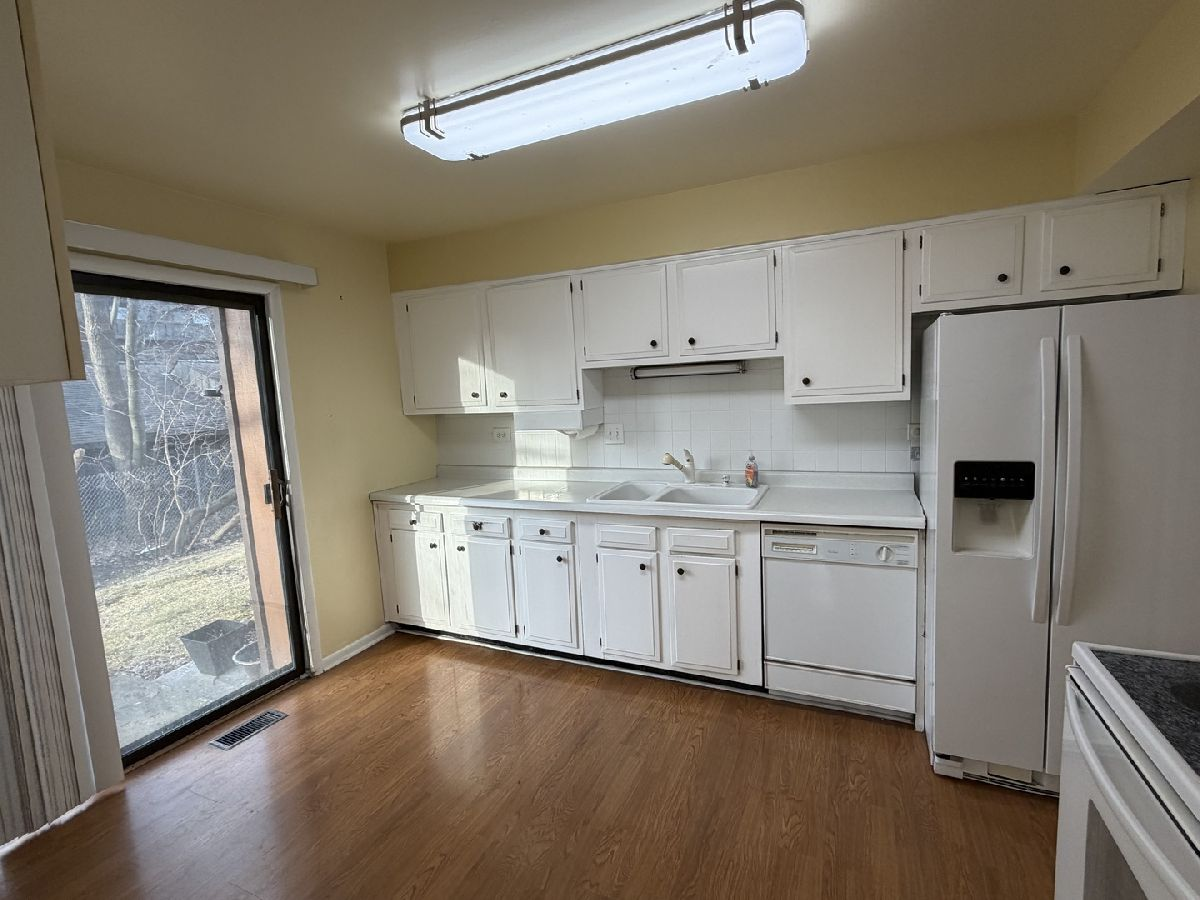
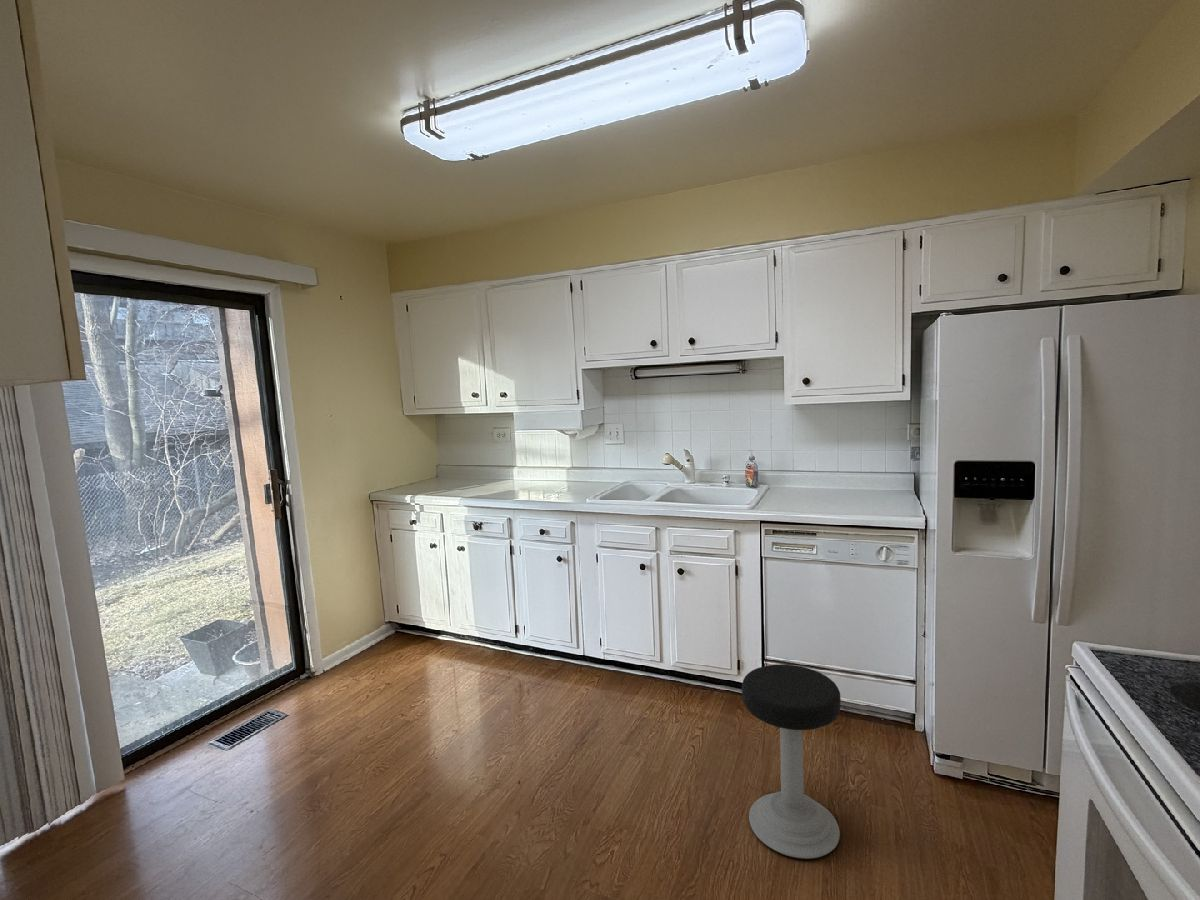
+ stool (791, 755)
